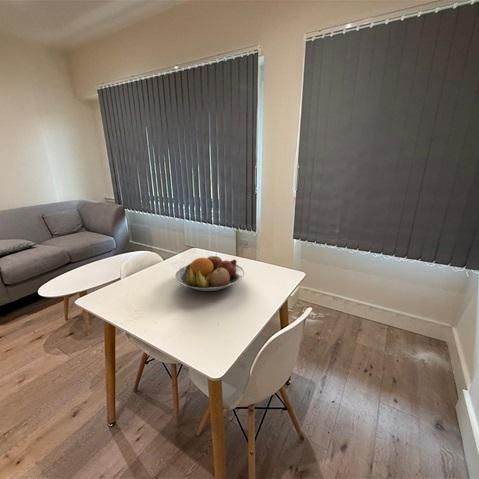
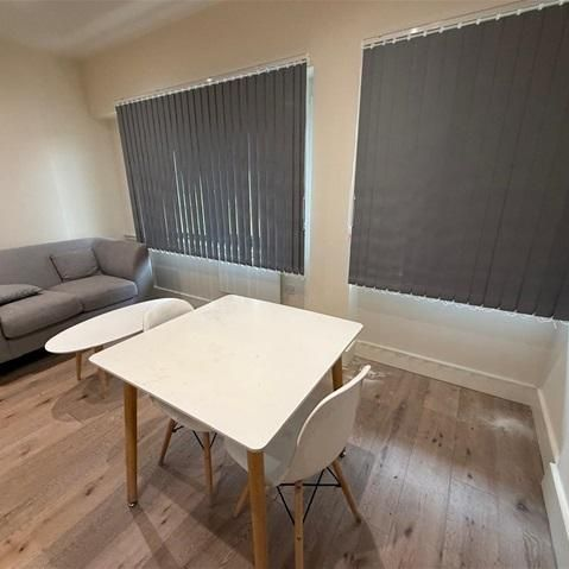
- fruit bowl (209, 270)
